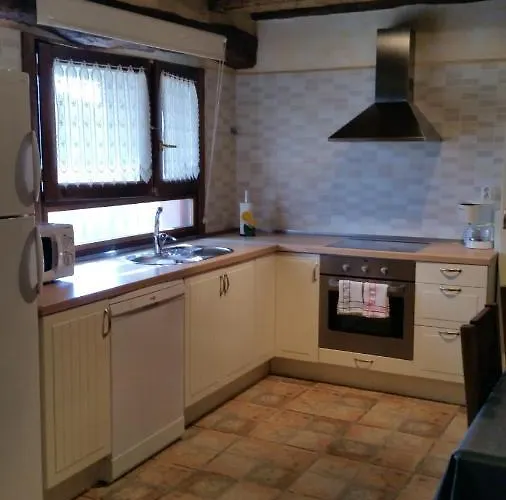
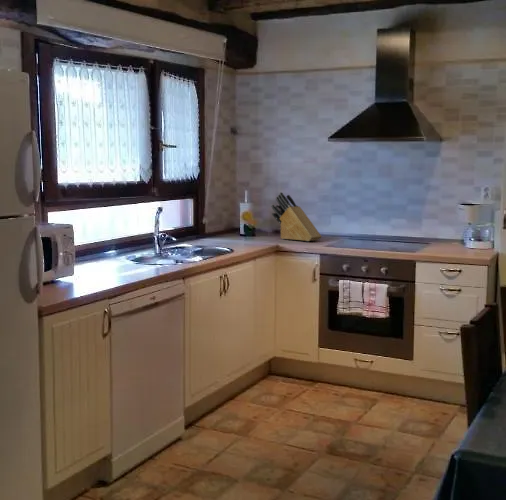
+ knife block (295, 216)
